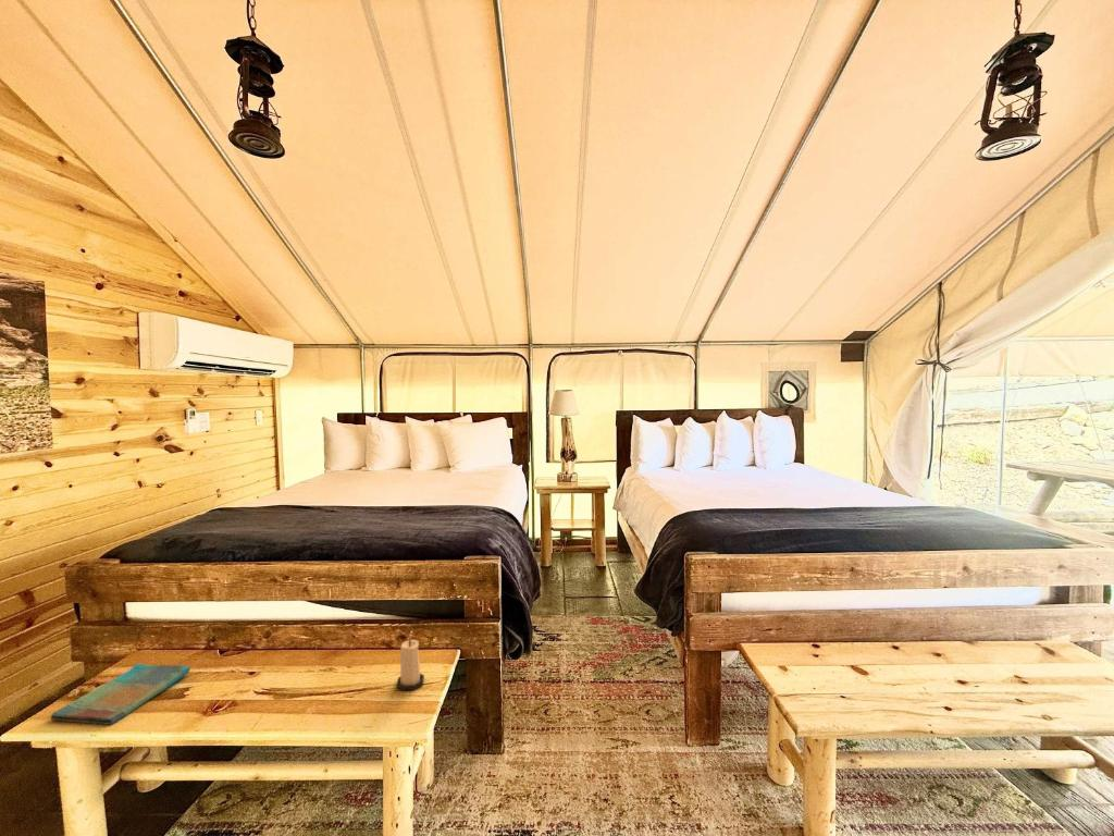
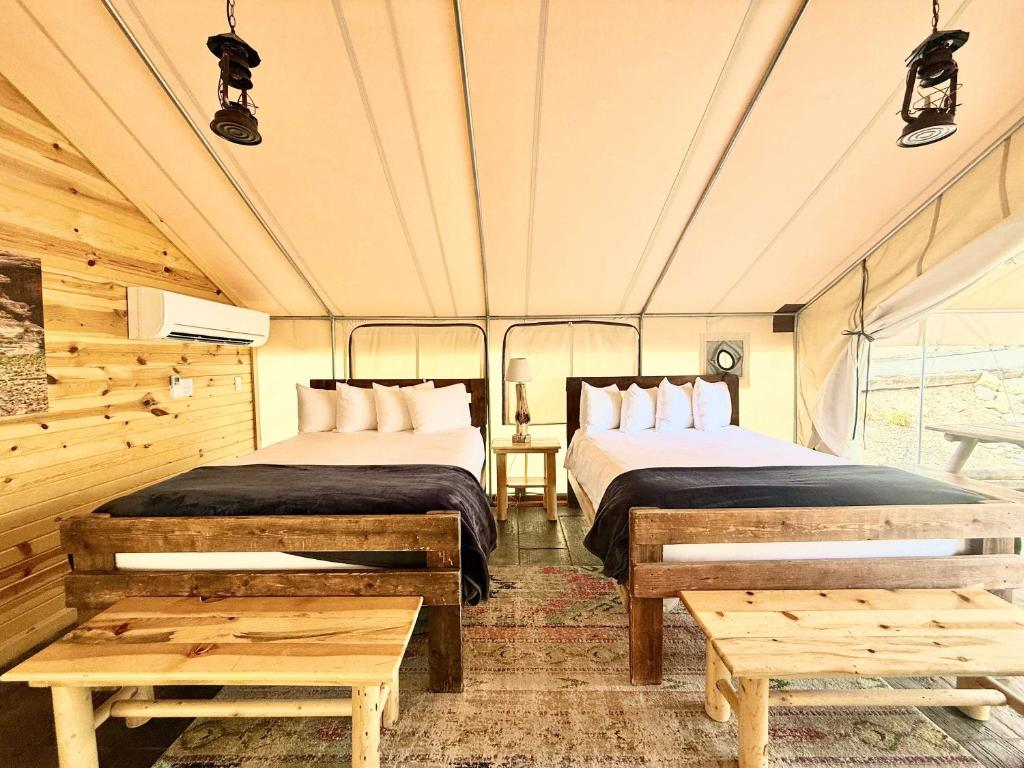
- candle (410, 661)
- dish towel (126, 690)
